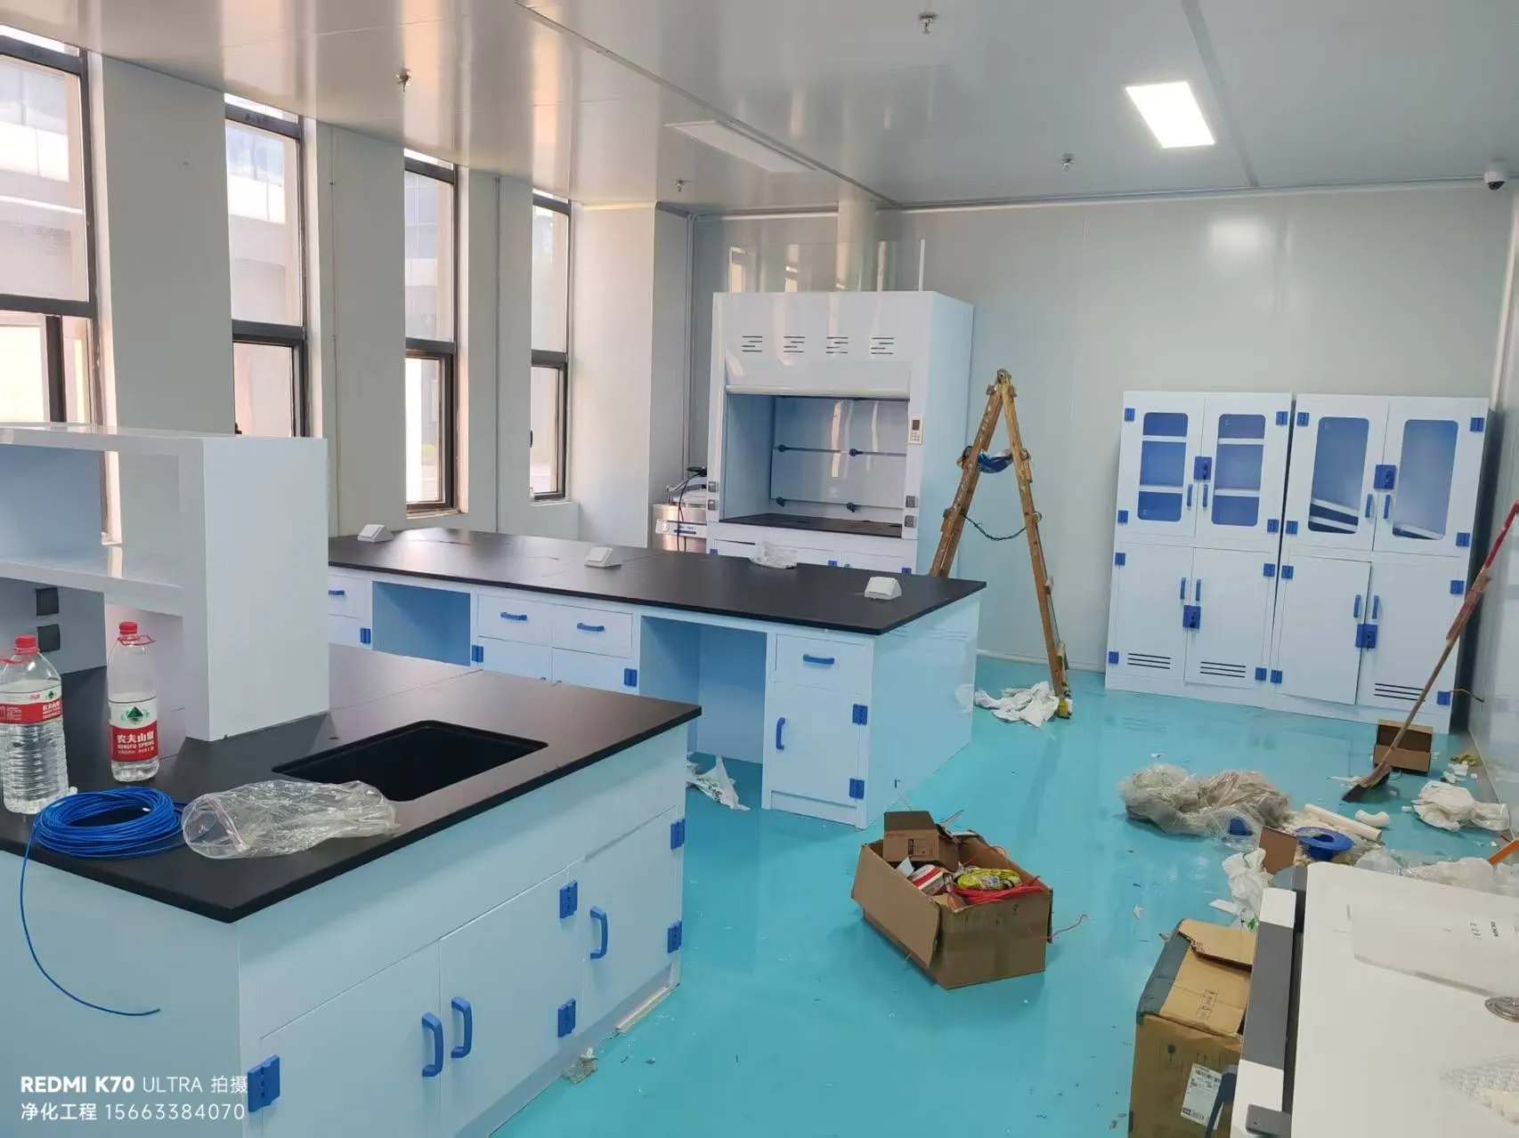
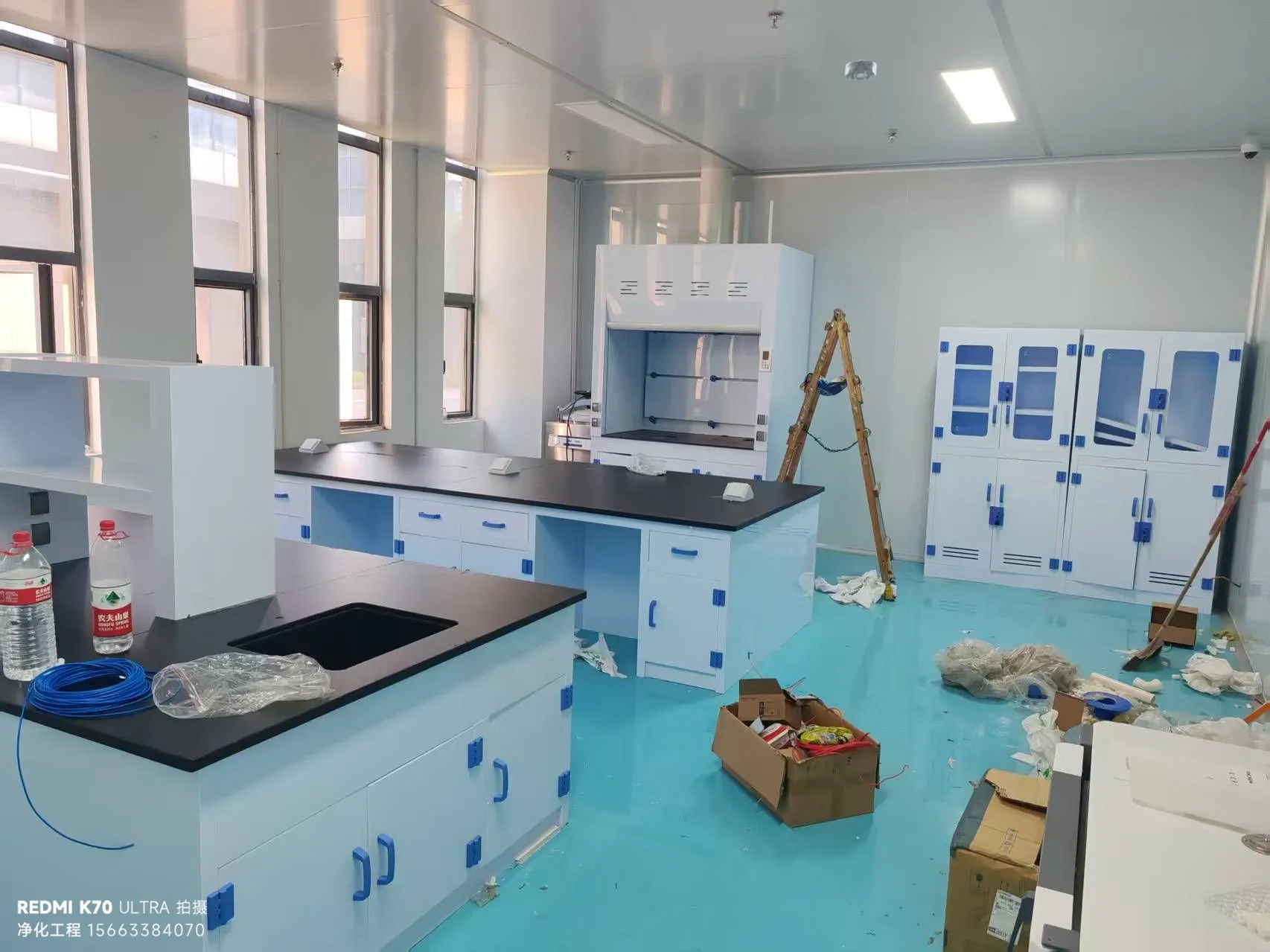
+ smoke detector (861, 69)
